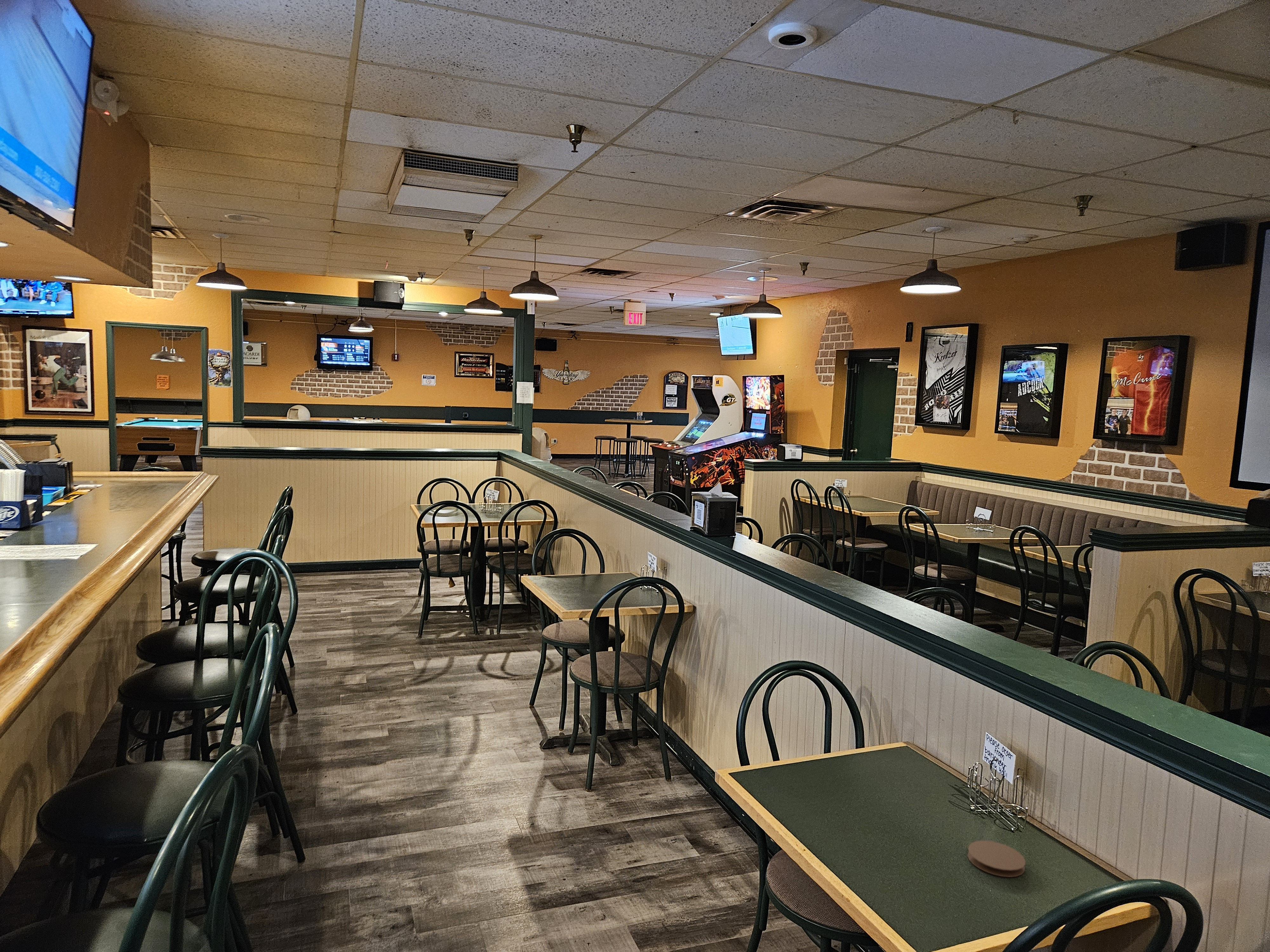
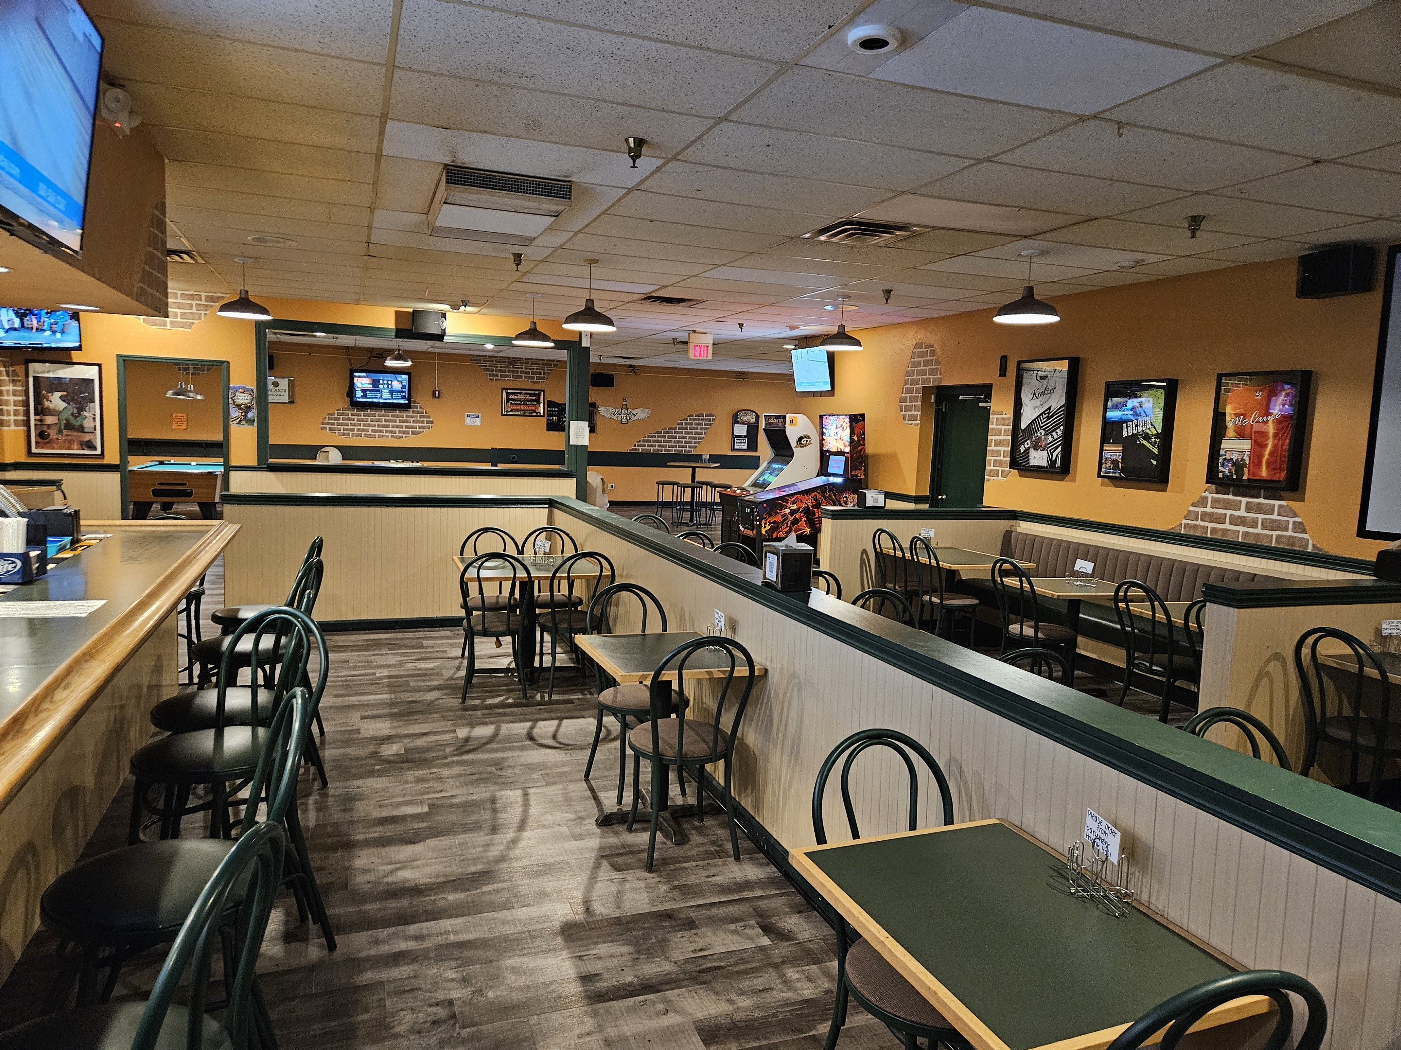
- coaster (996, 858)
